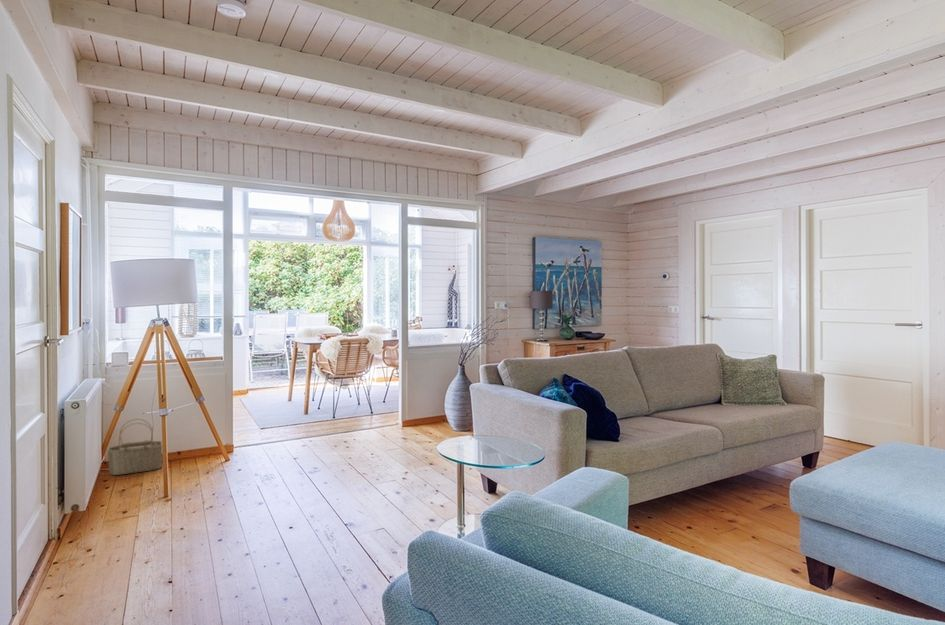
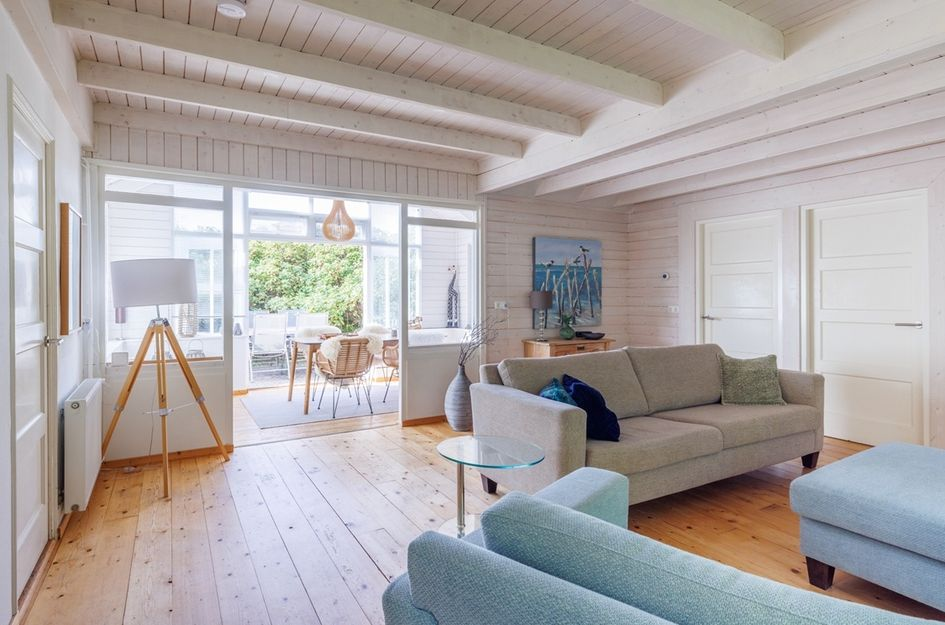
- wicker basket (136, 445)
